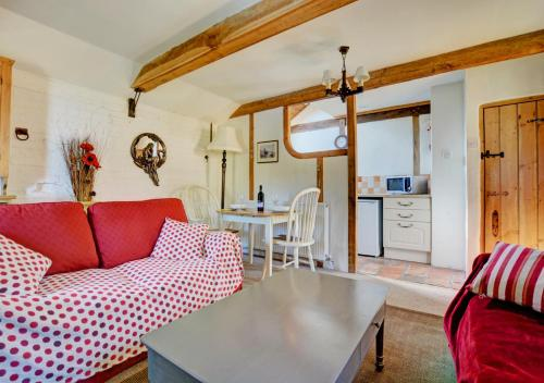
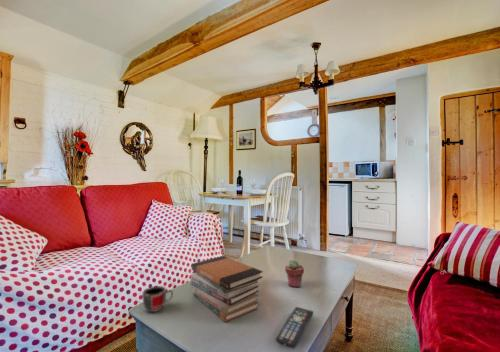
+ remote control (296, 324)
+ mug (158, 298)
+ potted succulent (294, 272)
+ book stack (224, 284)
